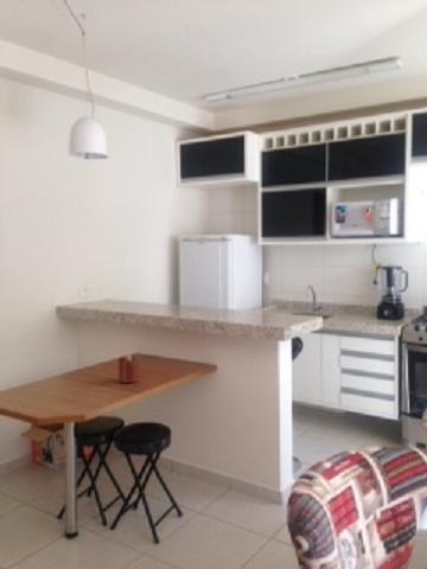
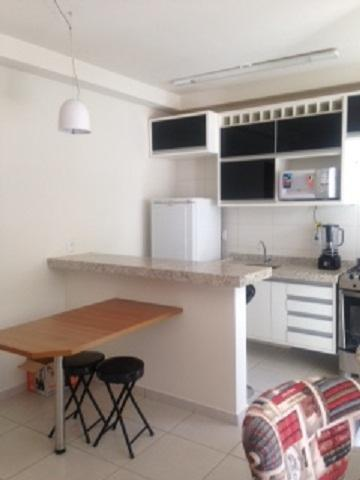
- candle (128, 366)
